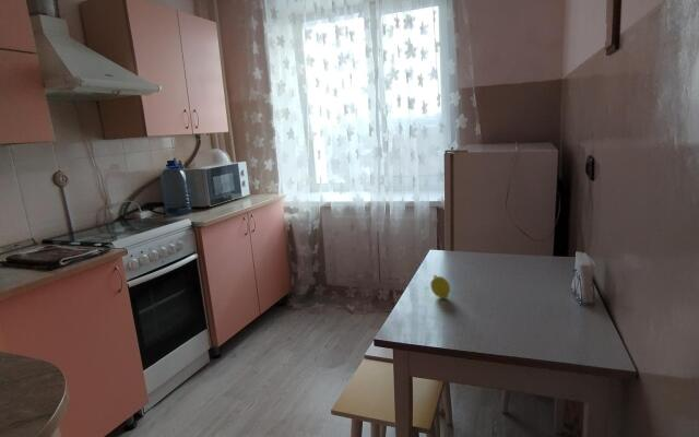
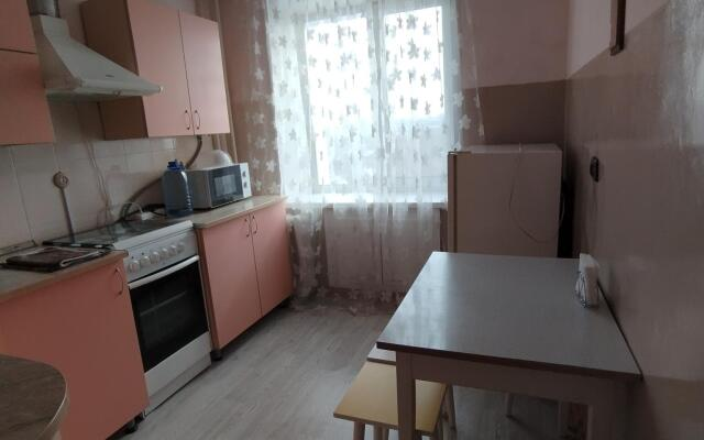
- fruit (440, 286)
